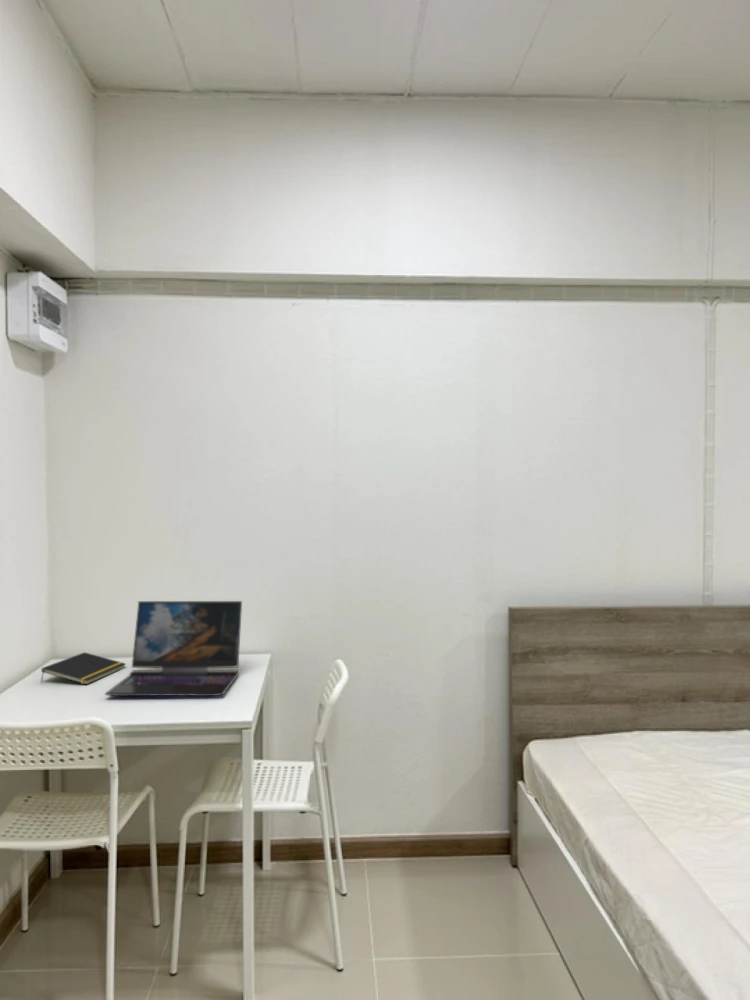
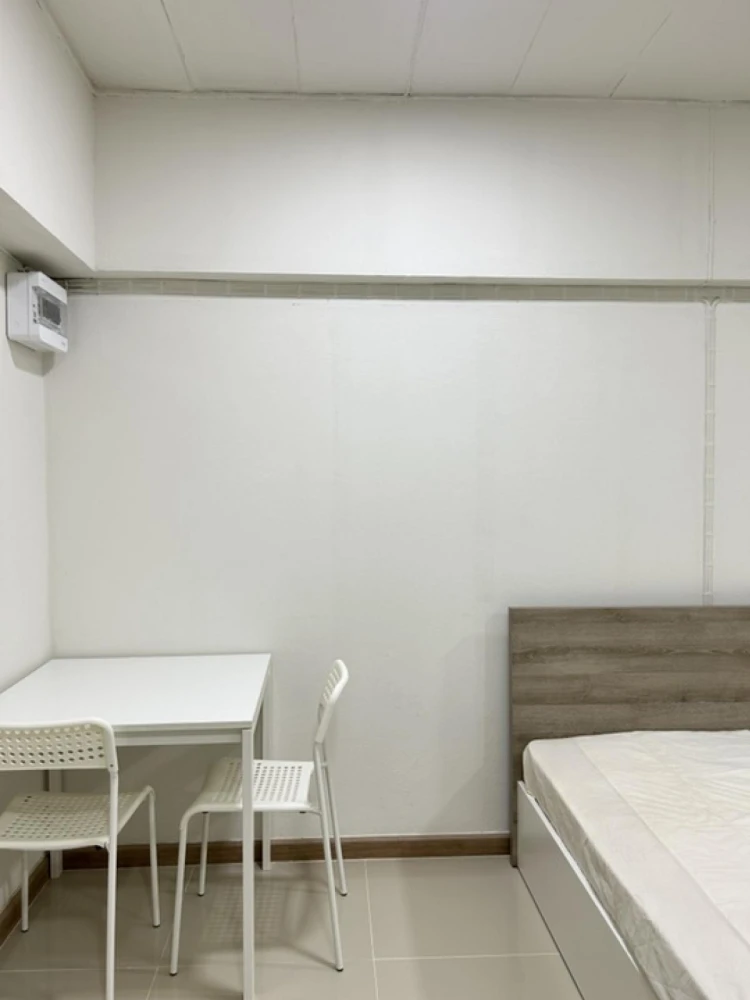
- laptop (178, 646)
- notepad (85, 667)
